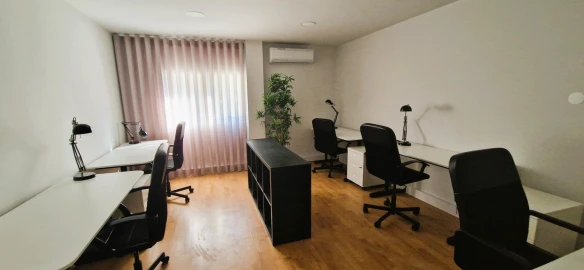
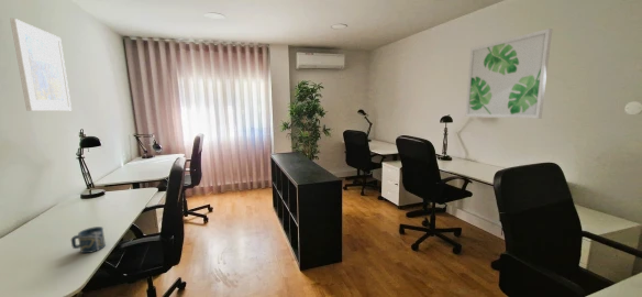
+ cup (88, 240)
+ wall art (501, 79)
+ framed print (45, 70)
